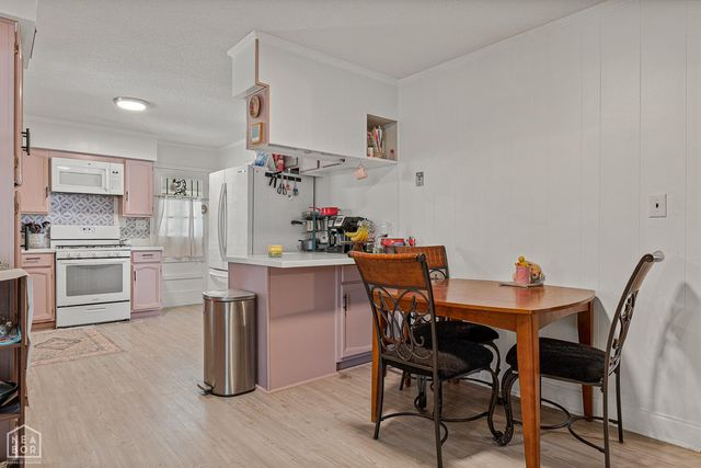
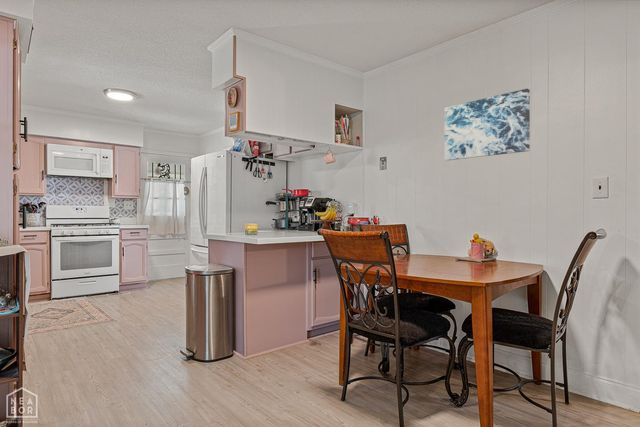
+ wall art (483, 127)
